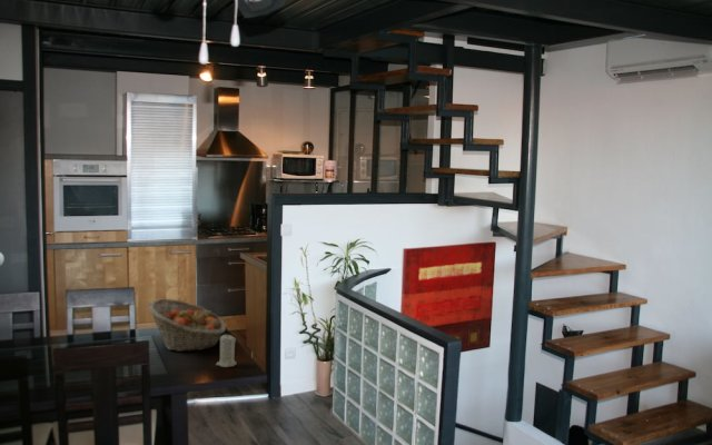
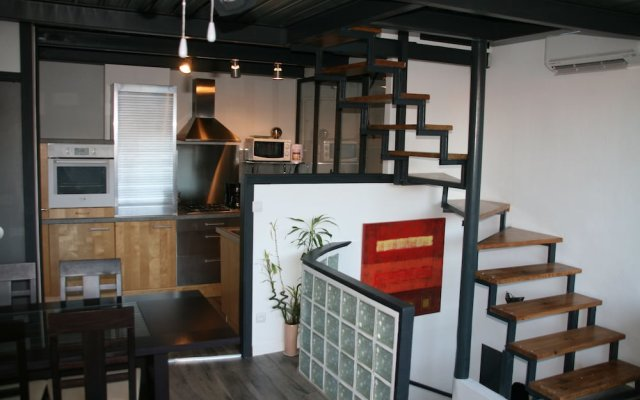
- candle (226, 349)
- fruit basket (187, 323)
